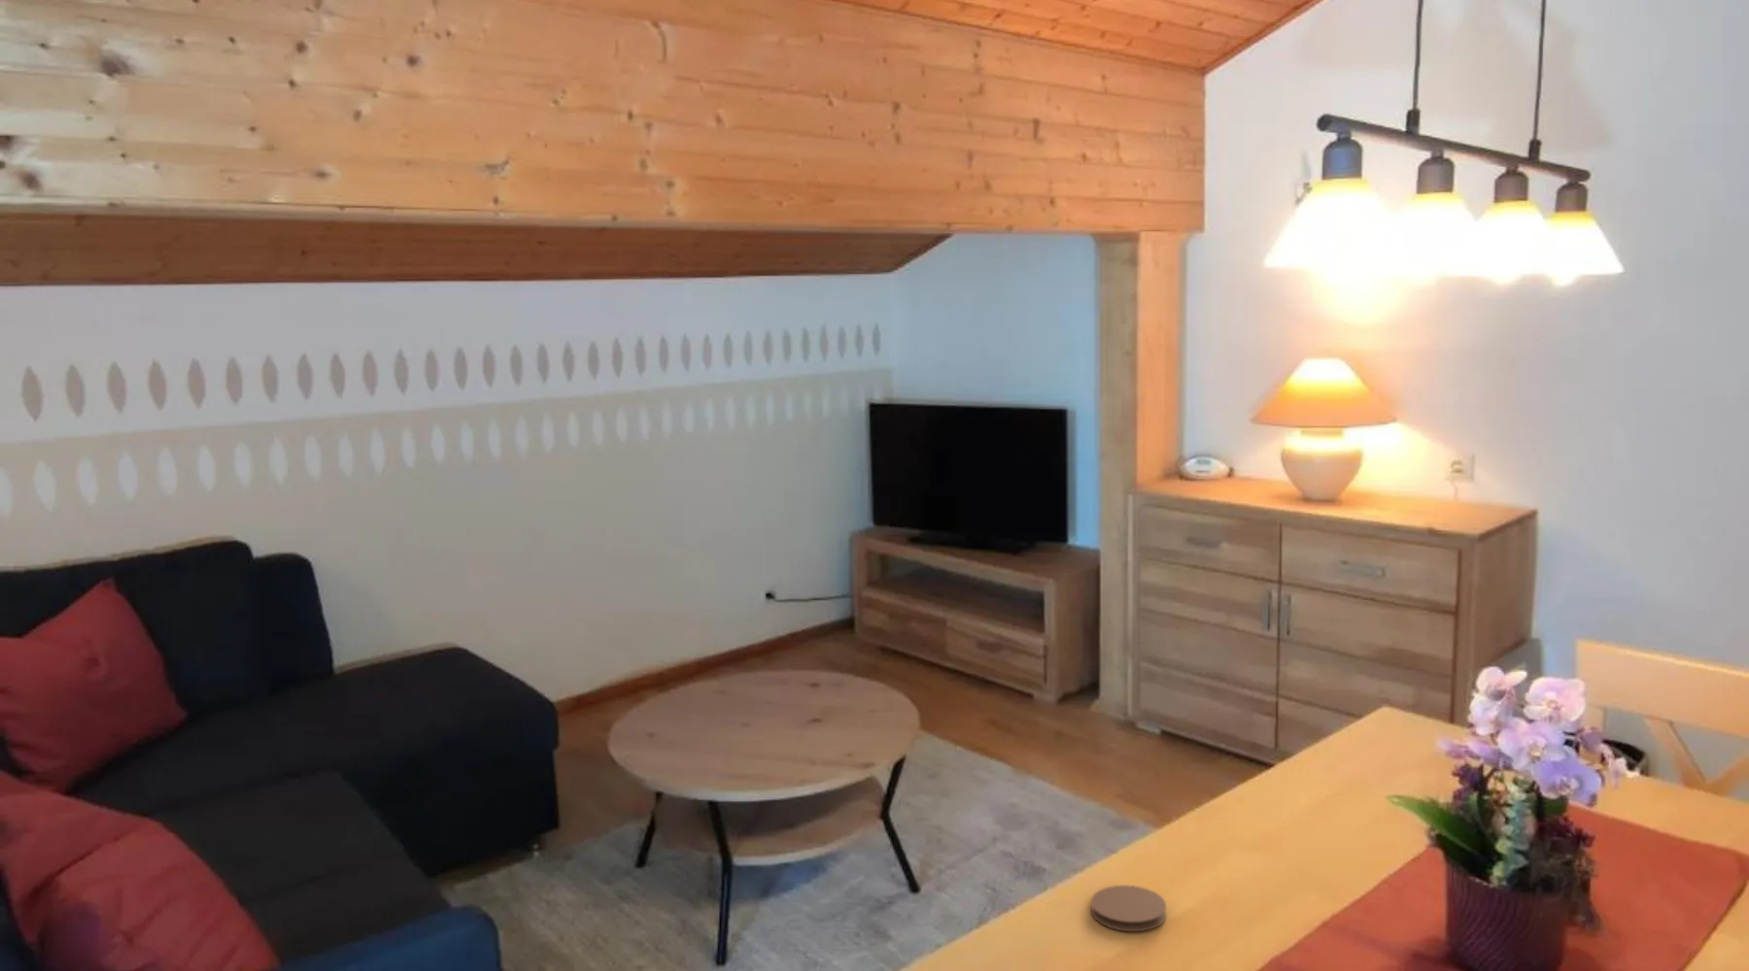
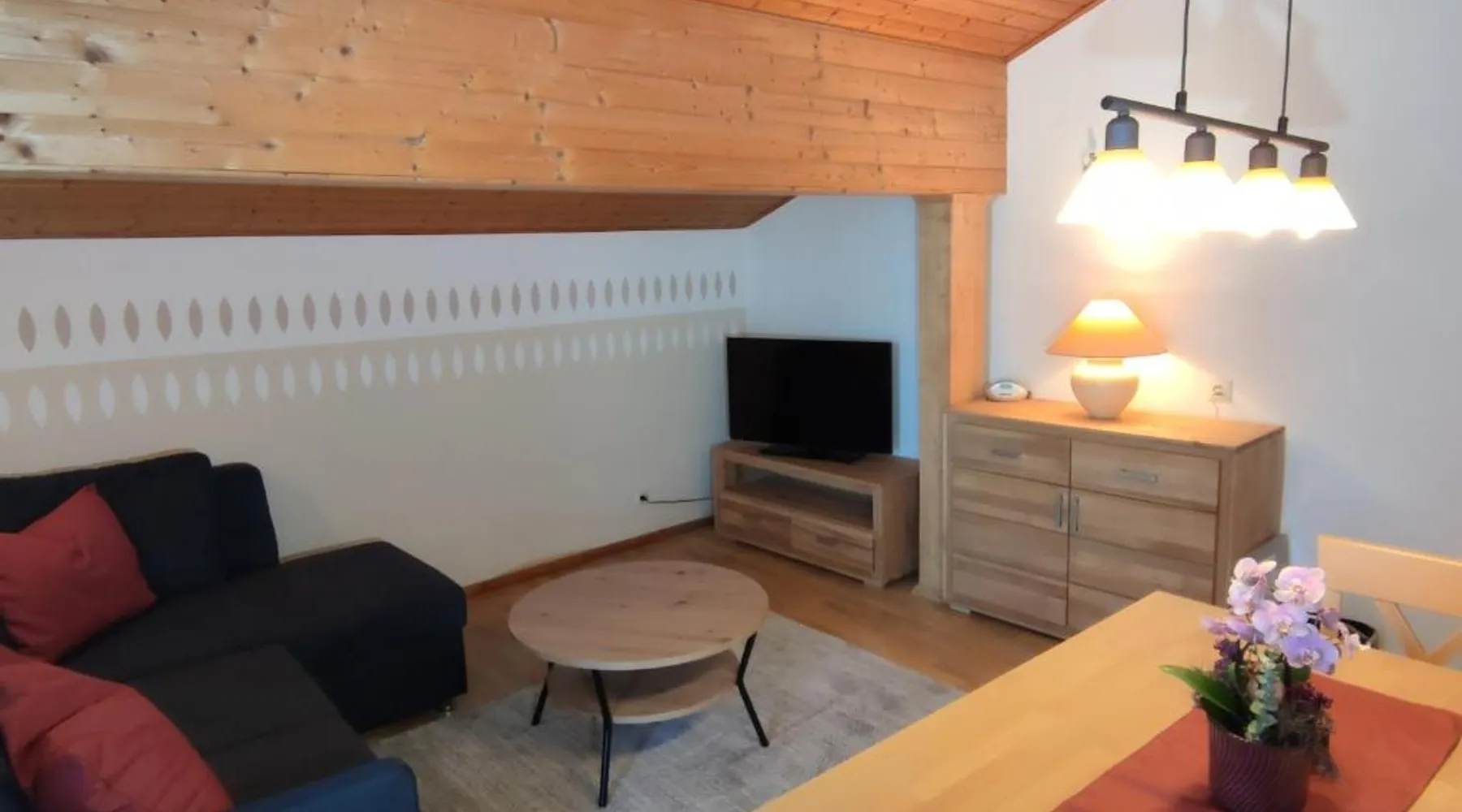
- coaster (1128, 906)
